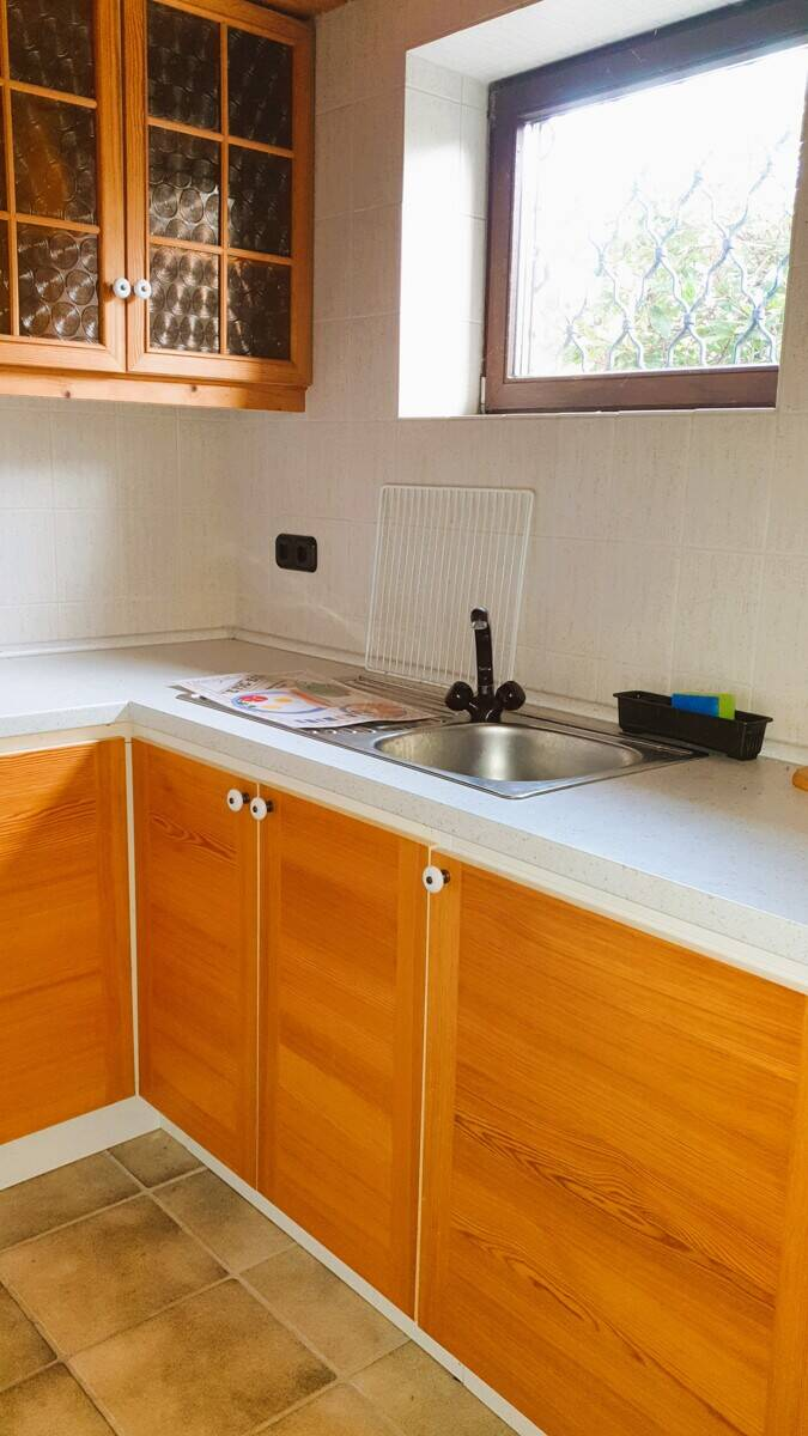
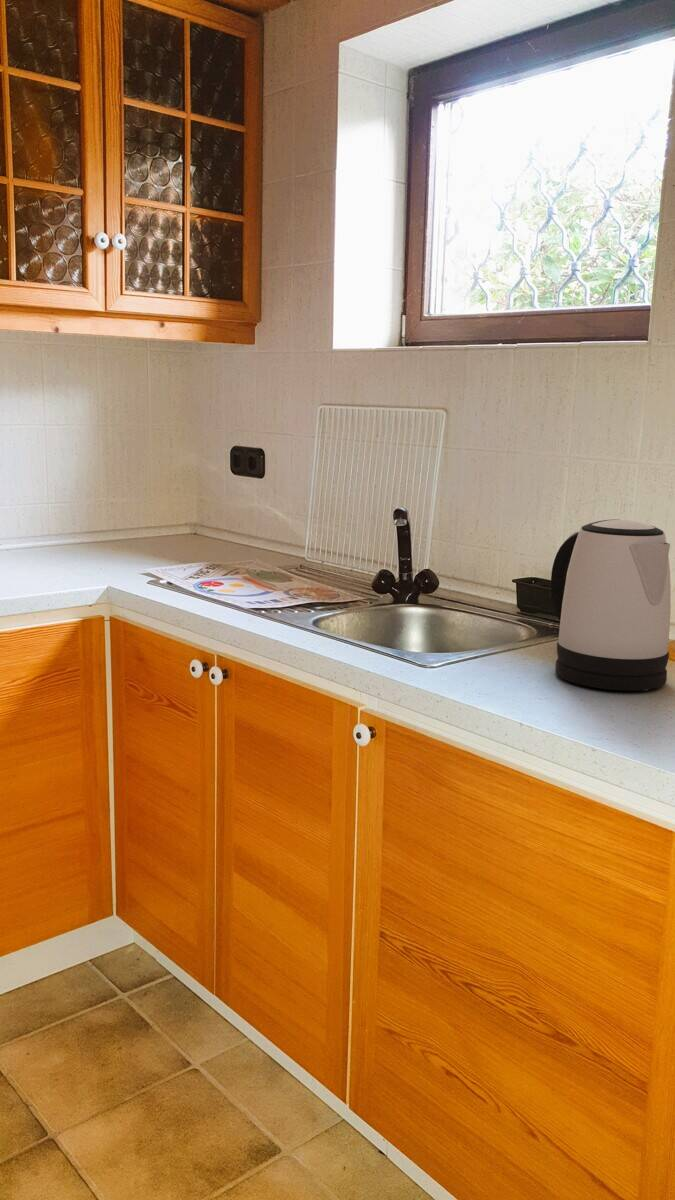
+ kettle (604, 597)
